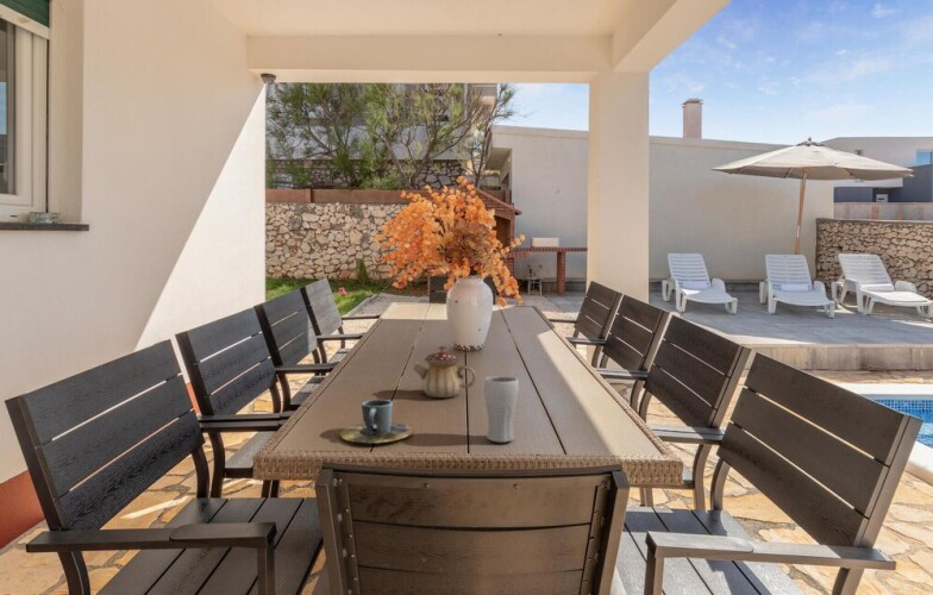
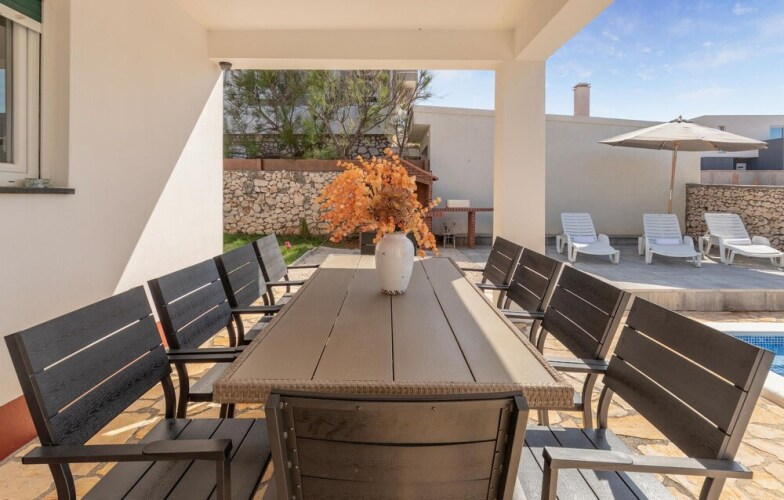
- teapot (444, 370)
- drinking glass (500, 408)
- cup (376, 418)
